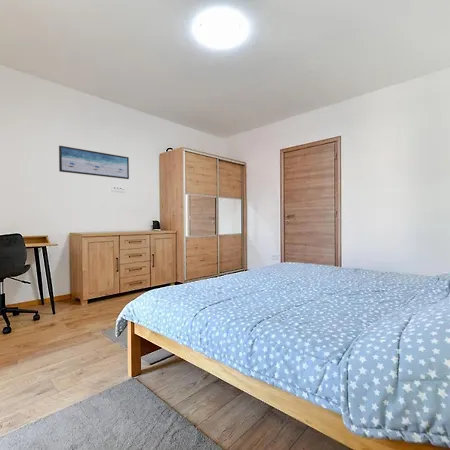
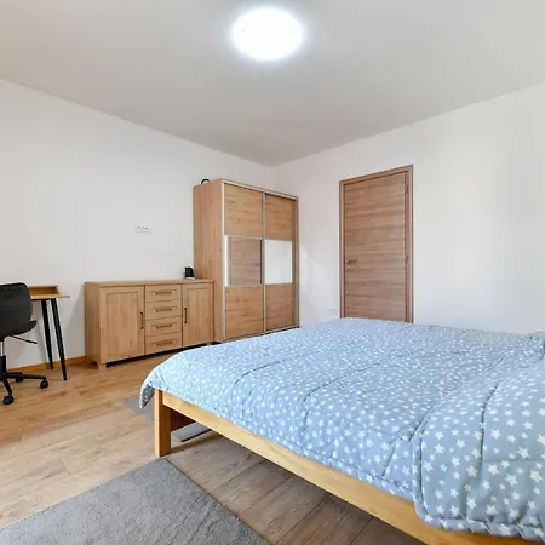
- wall art (96, 163)
